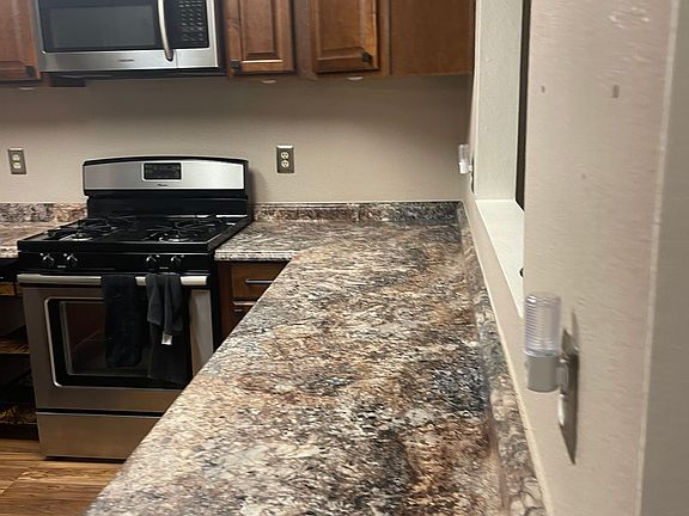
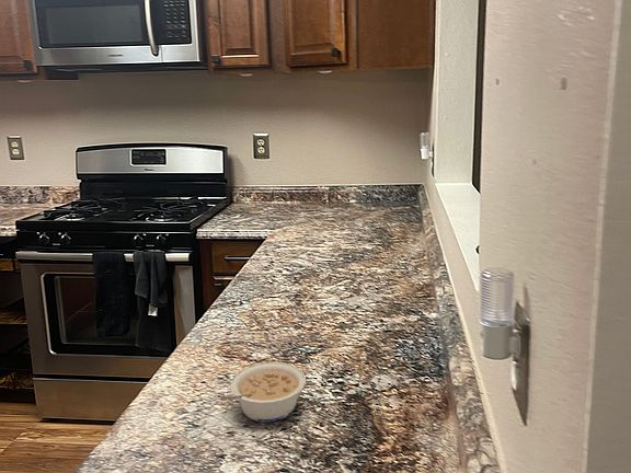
+ legume (267, 393)
